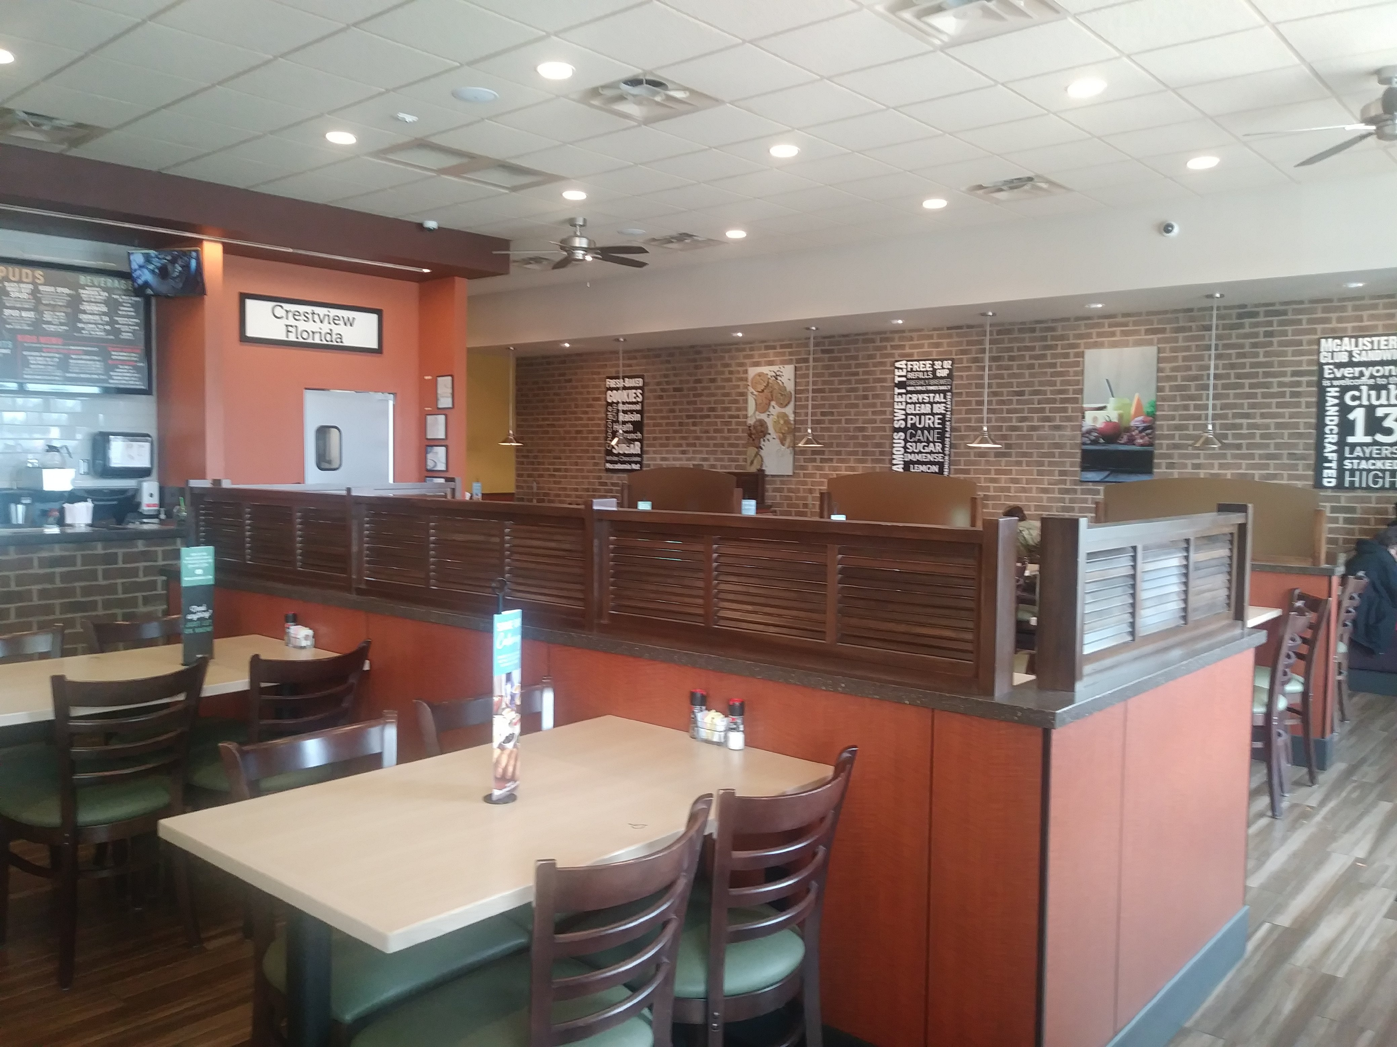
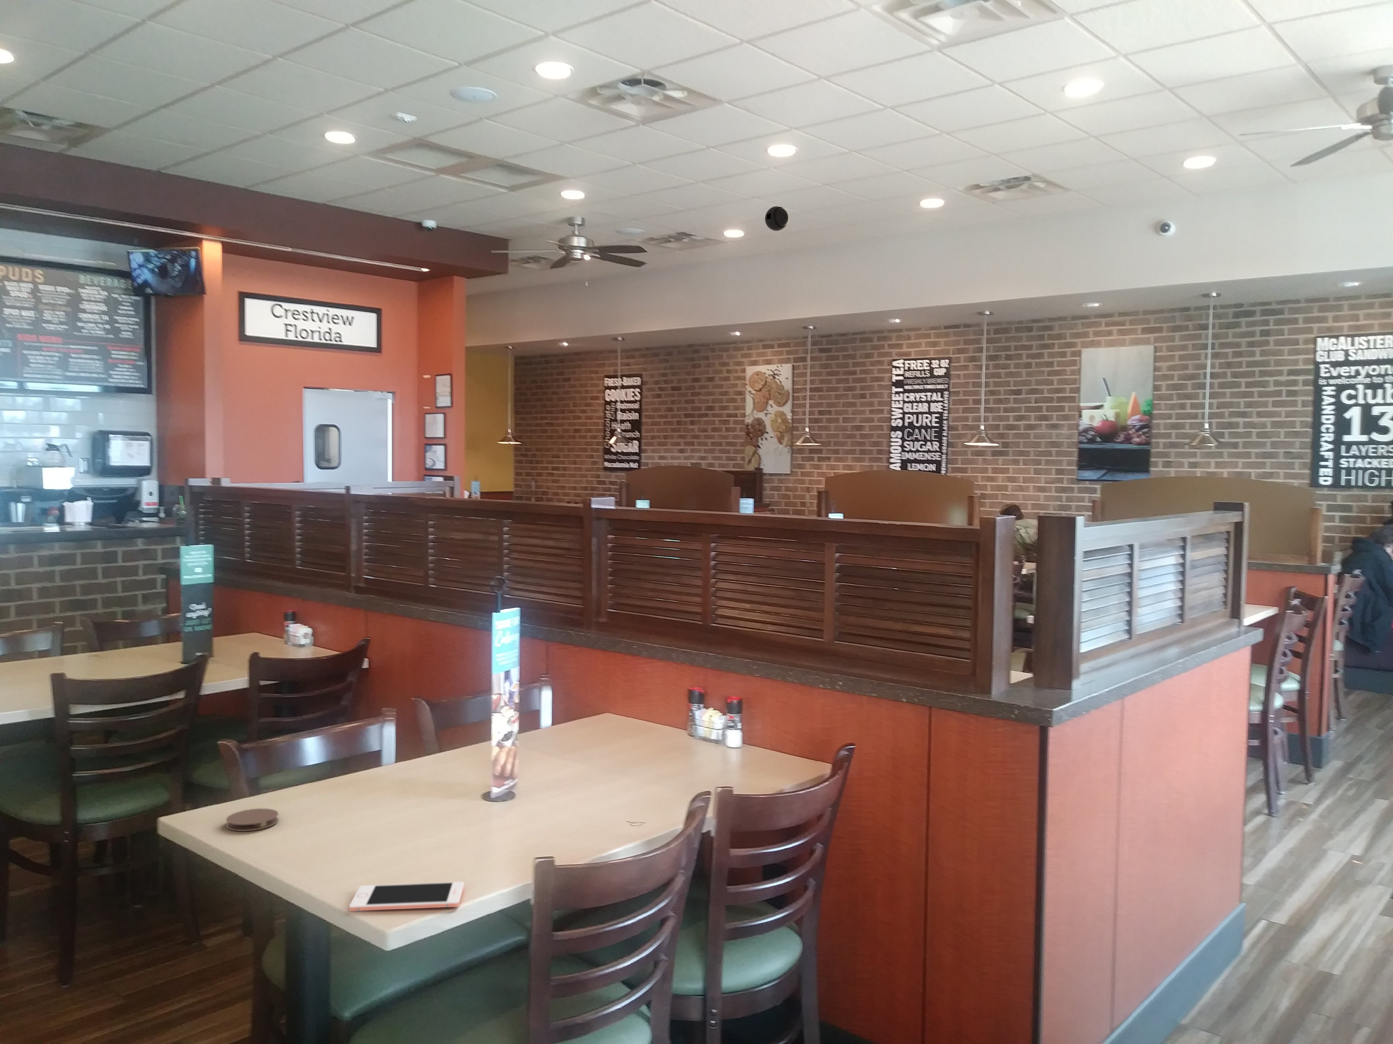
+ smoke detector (777, 218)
+ cell phone (408, 896)
+ coaster (252, 819)
